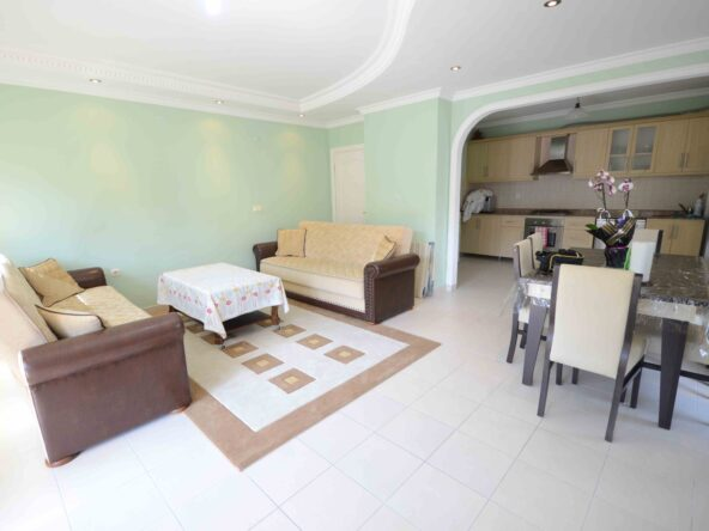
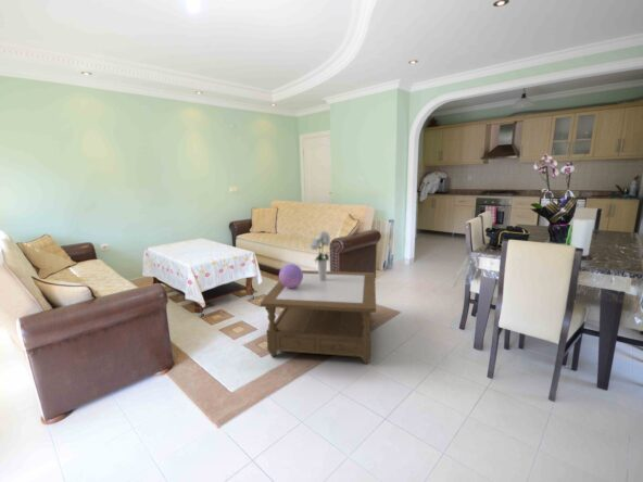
+ bouquet (320, 255)
+ decorative sphere (290, 275)
+ coffee table (325, 310)
